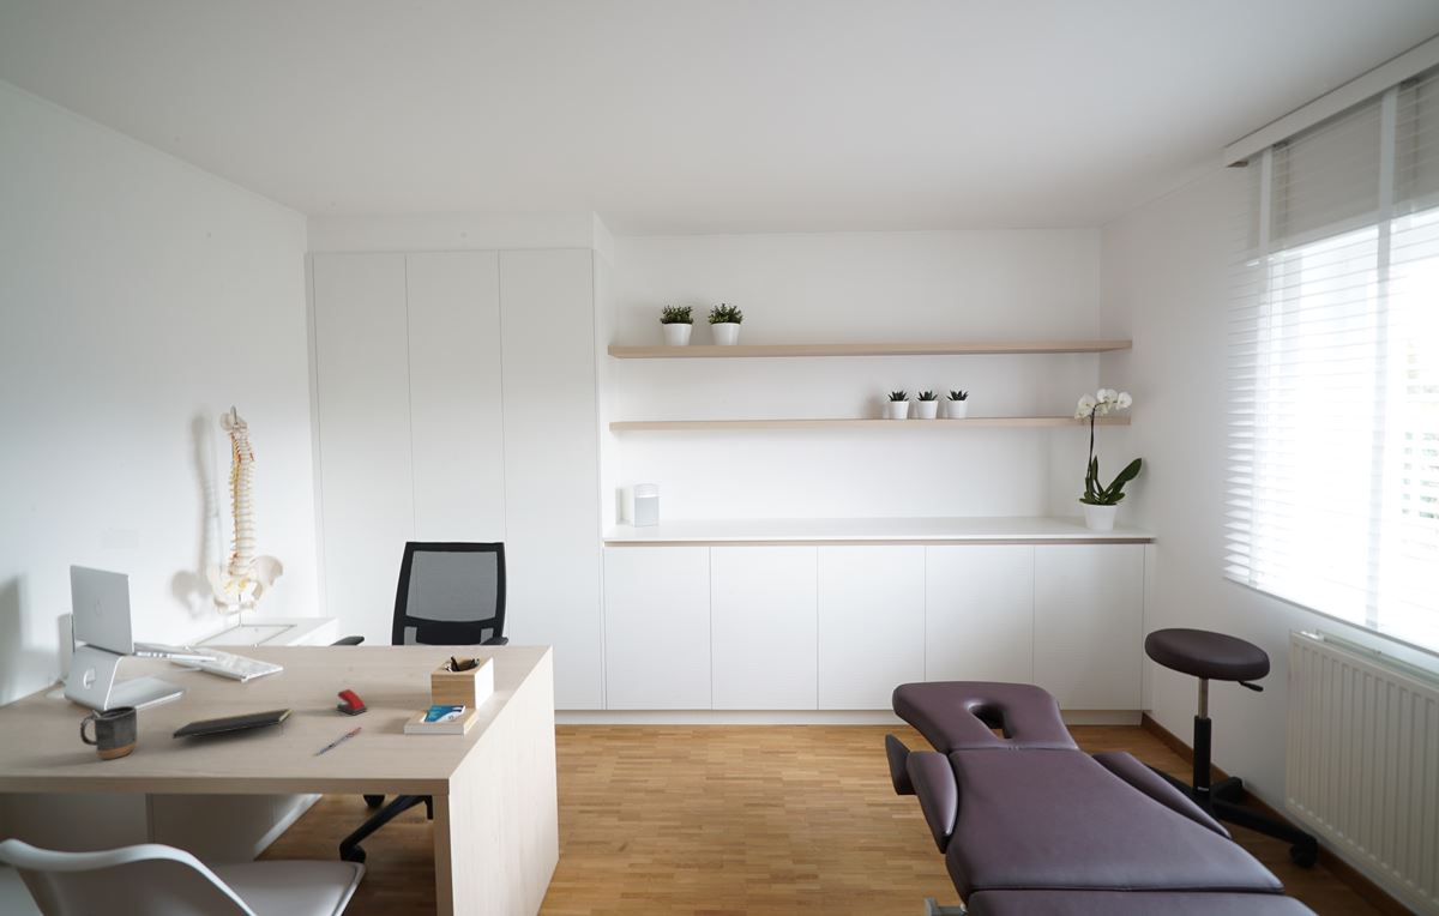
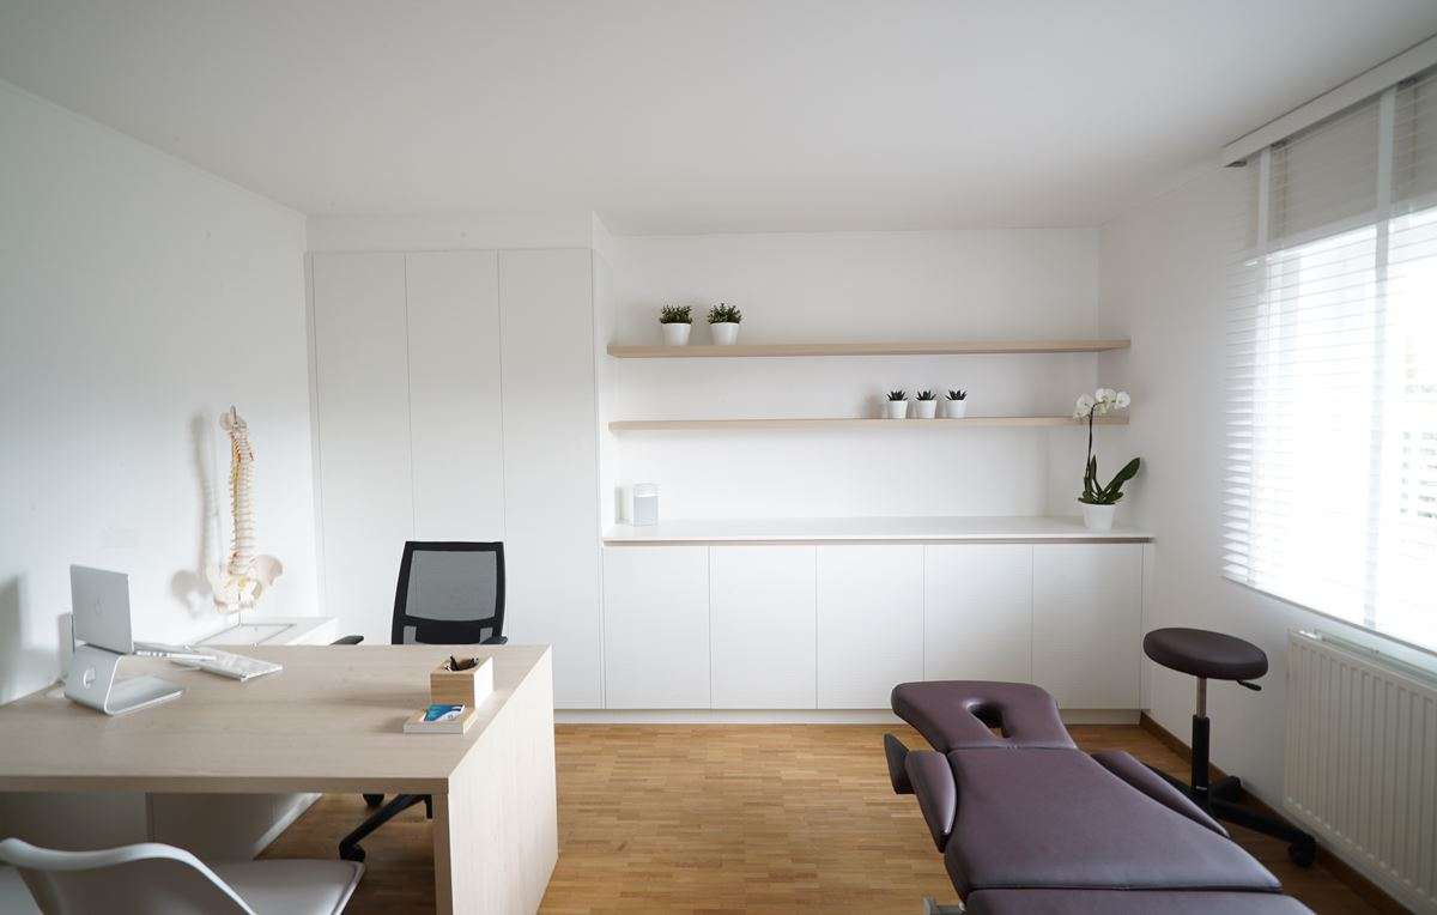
- mug (109, 730)
- notepad (235, 722)
- stapler (350, 700)
- pen (339, 740)
